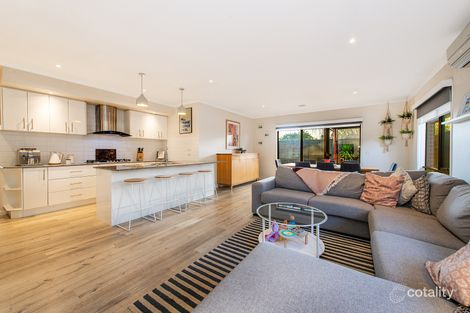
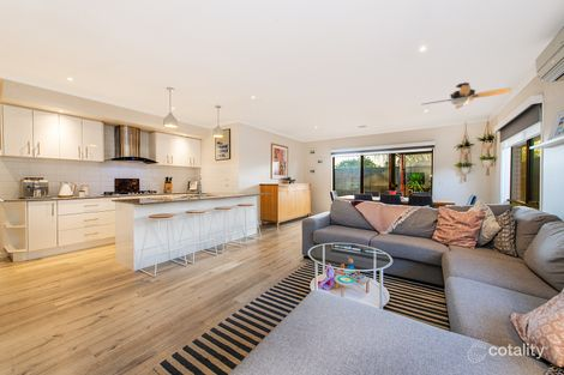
+ ceiling fan (462, 95)
